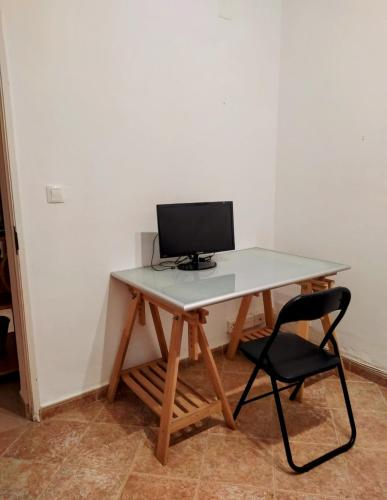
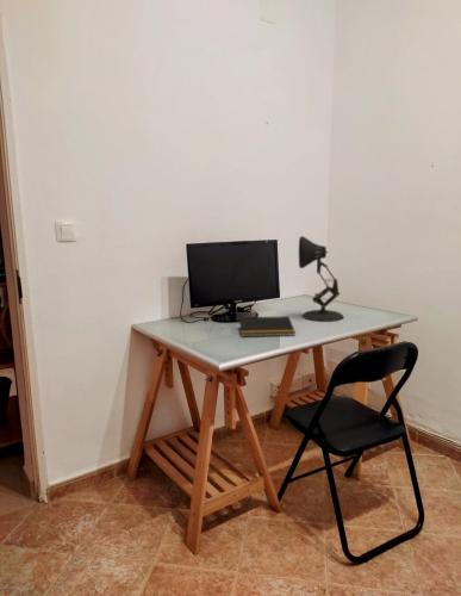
+ notepad (266, 325)
+ desk lamp (322, 277)
